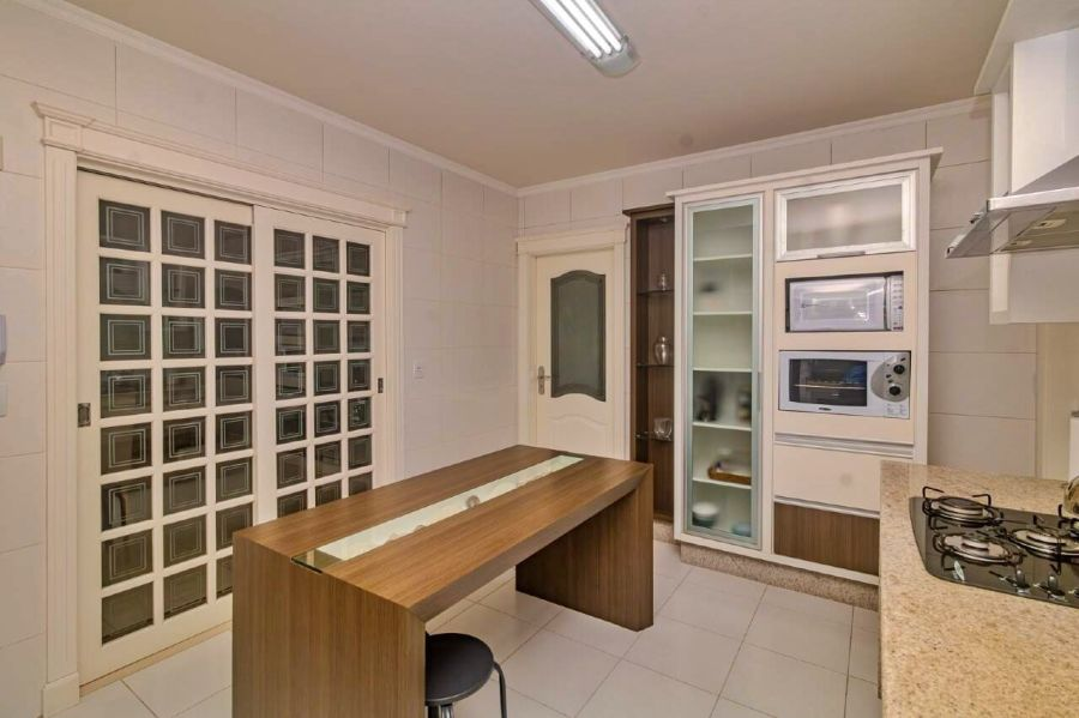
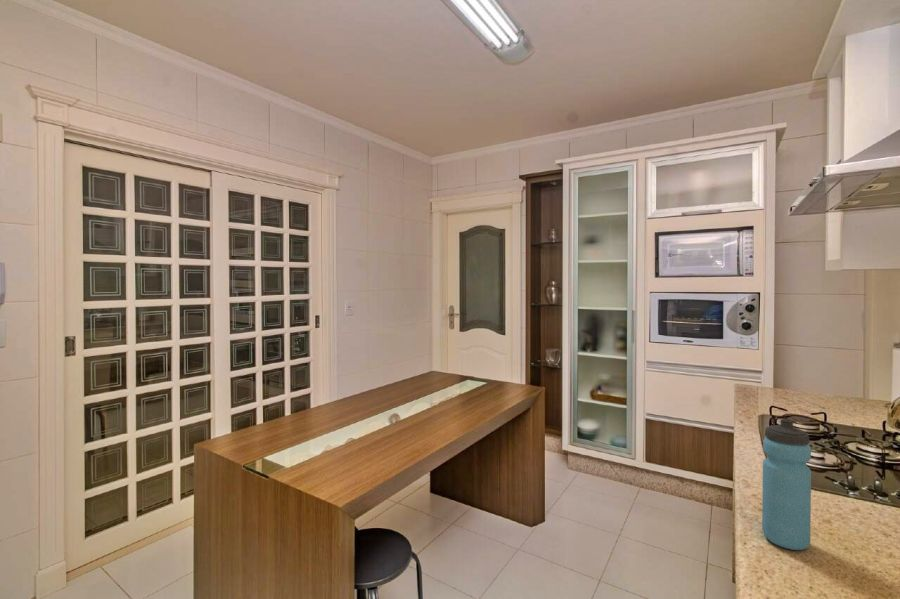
+ water bottle (786, 480)
